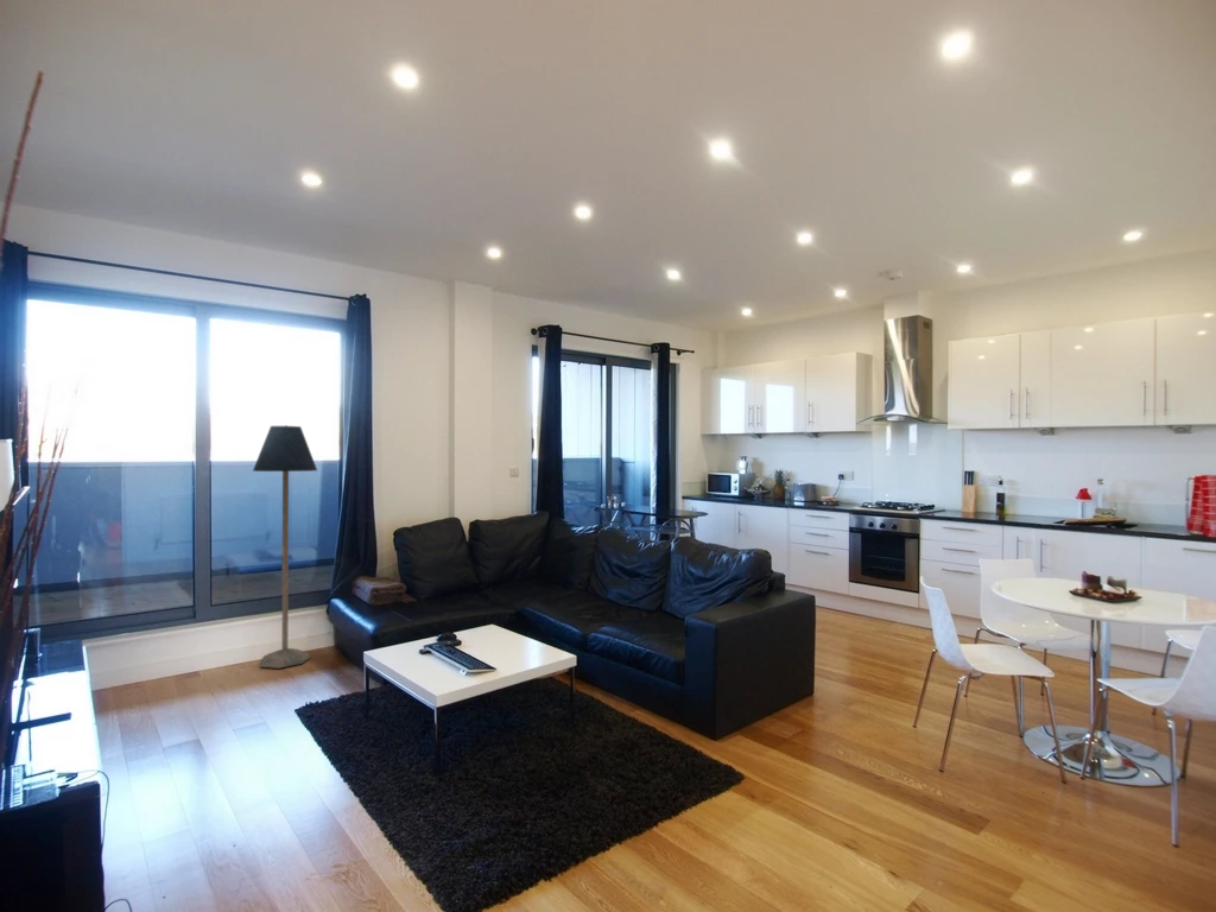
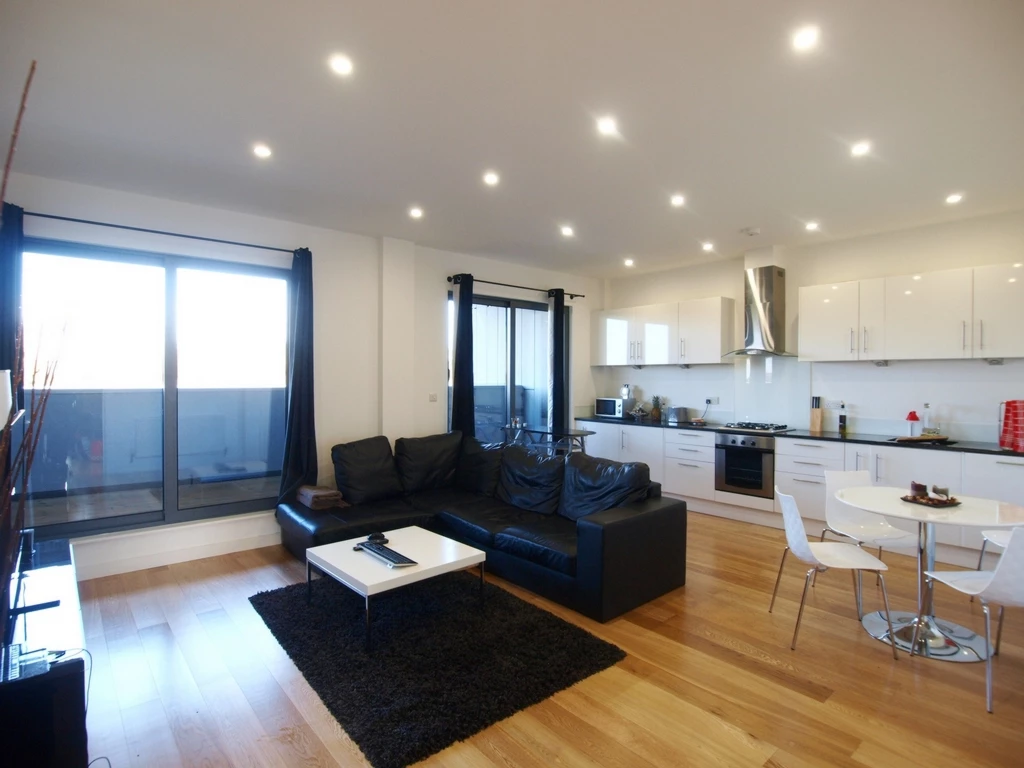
- floor lamp (285, 543)
